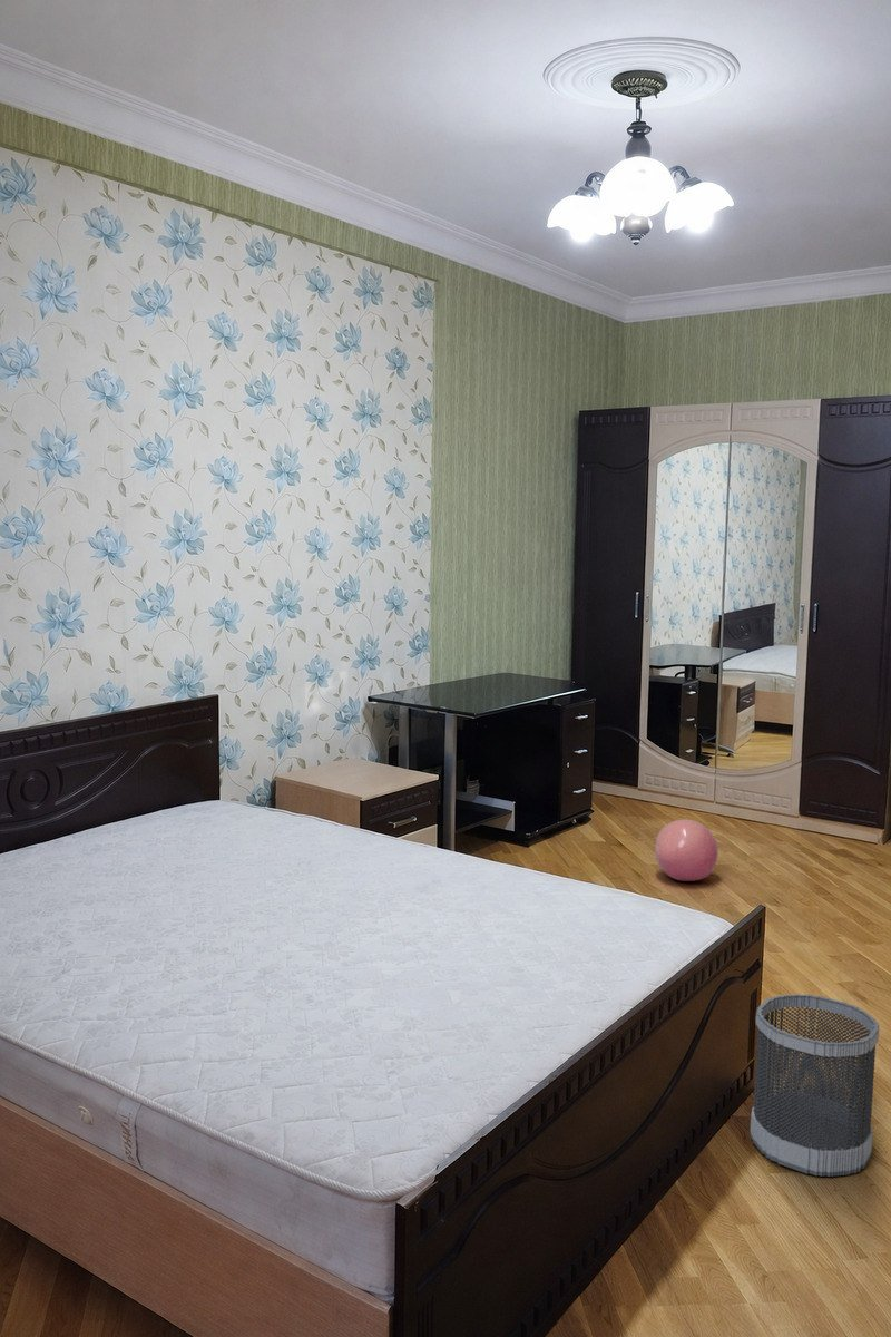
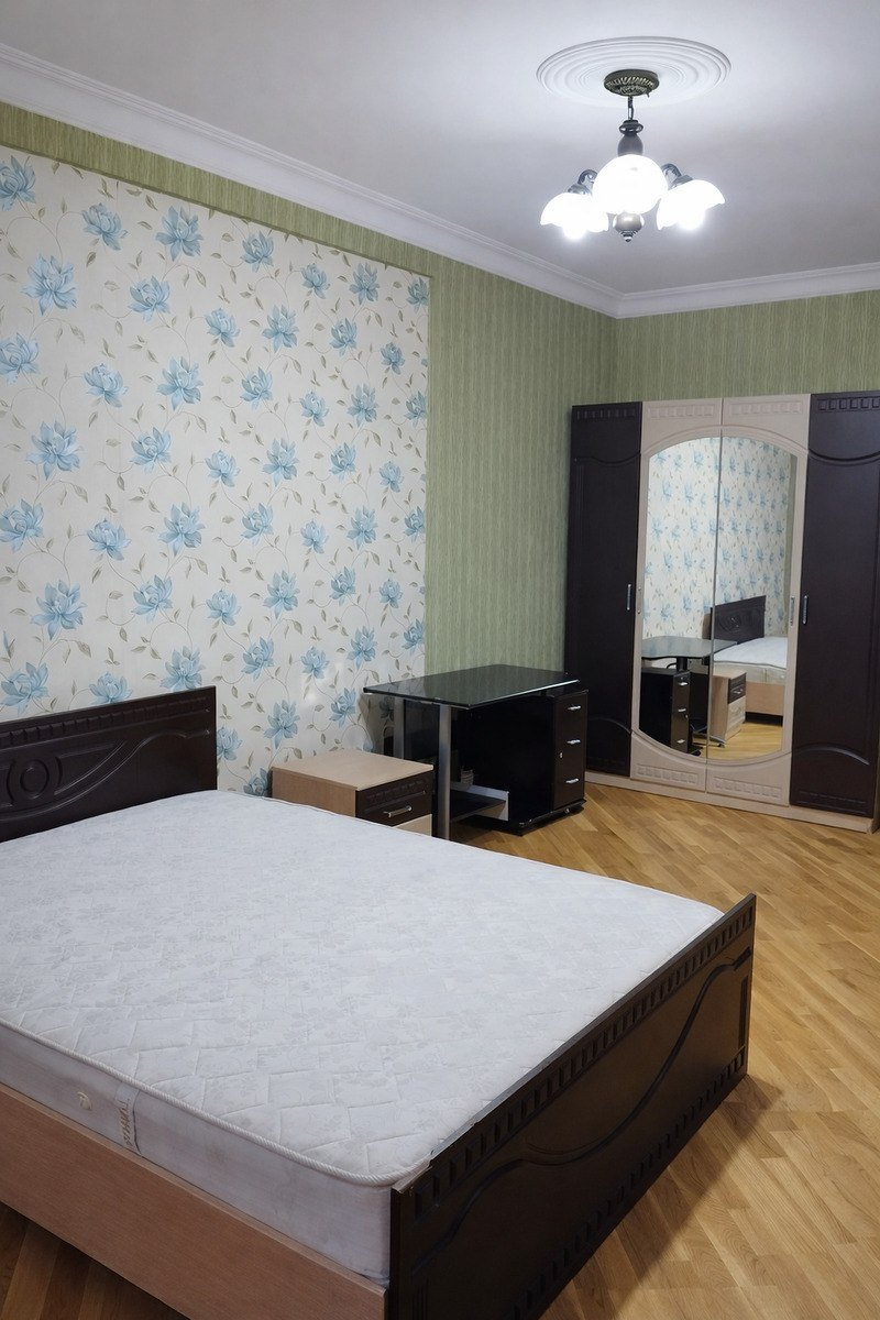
- wastebasket (813, 1081)
- ball (685, 849)
